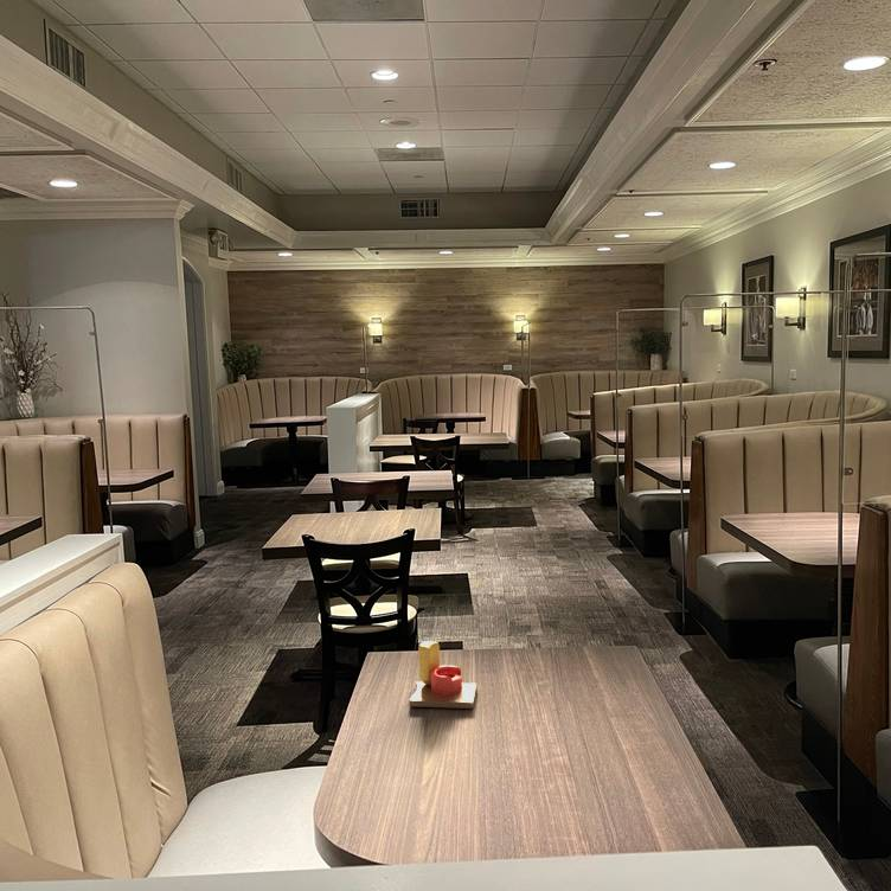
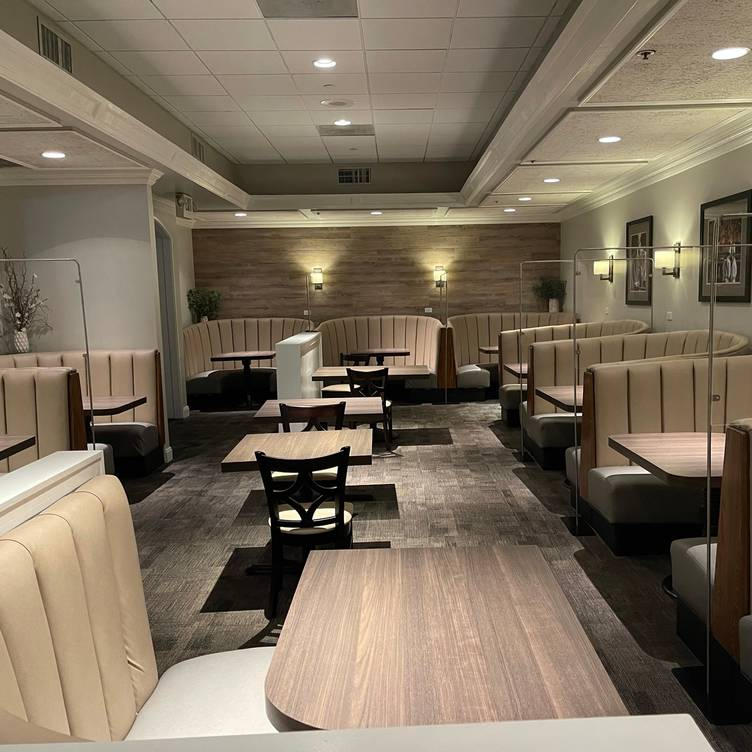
- candle (442, 673)
